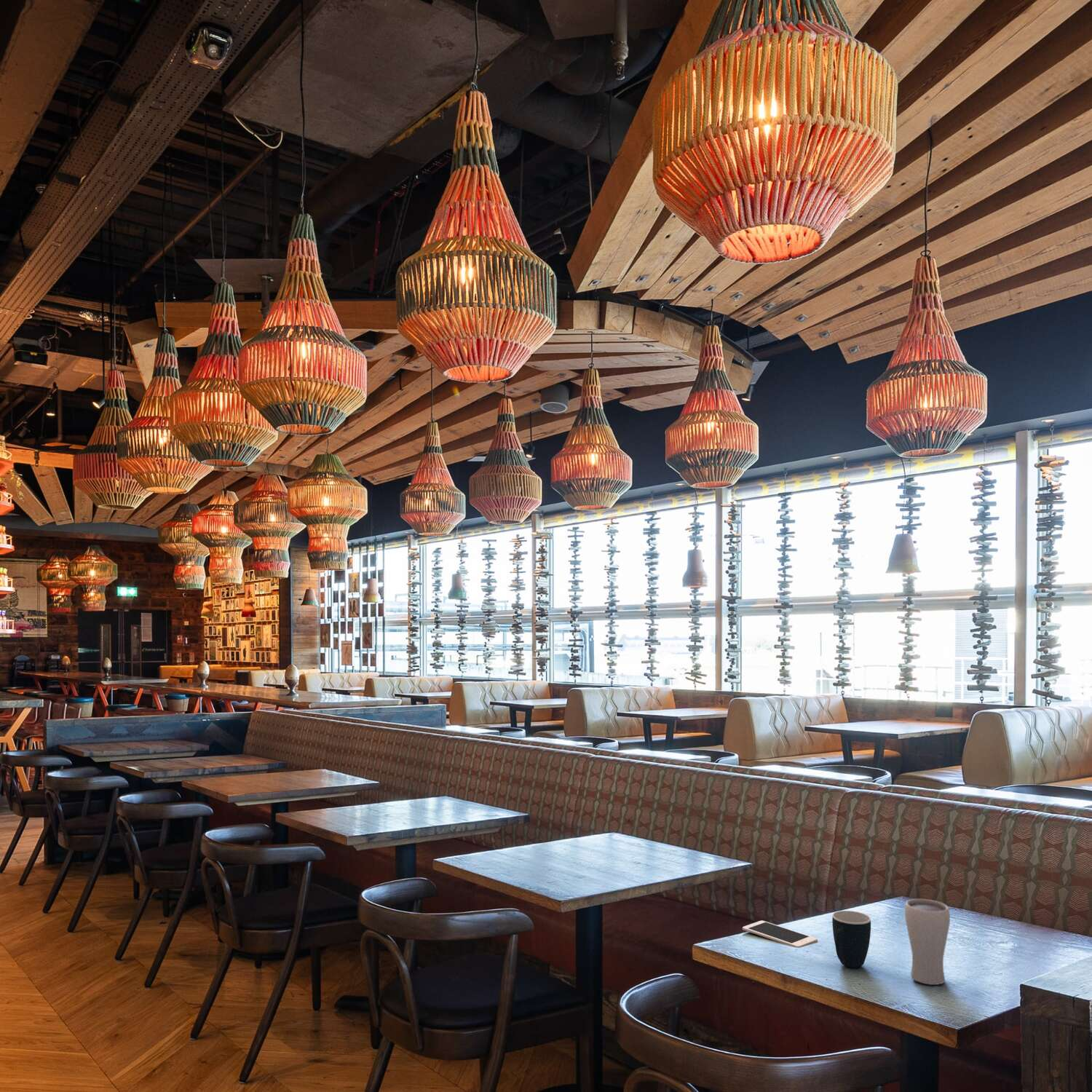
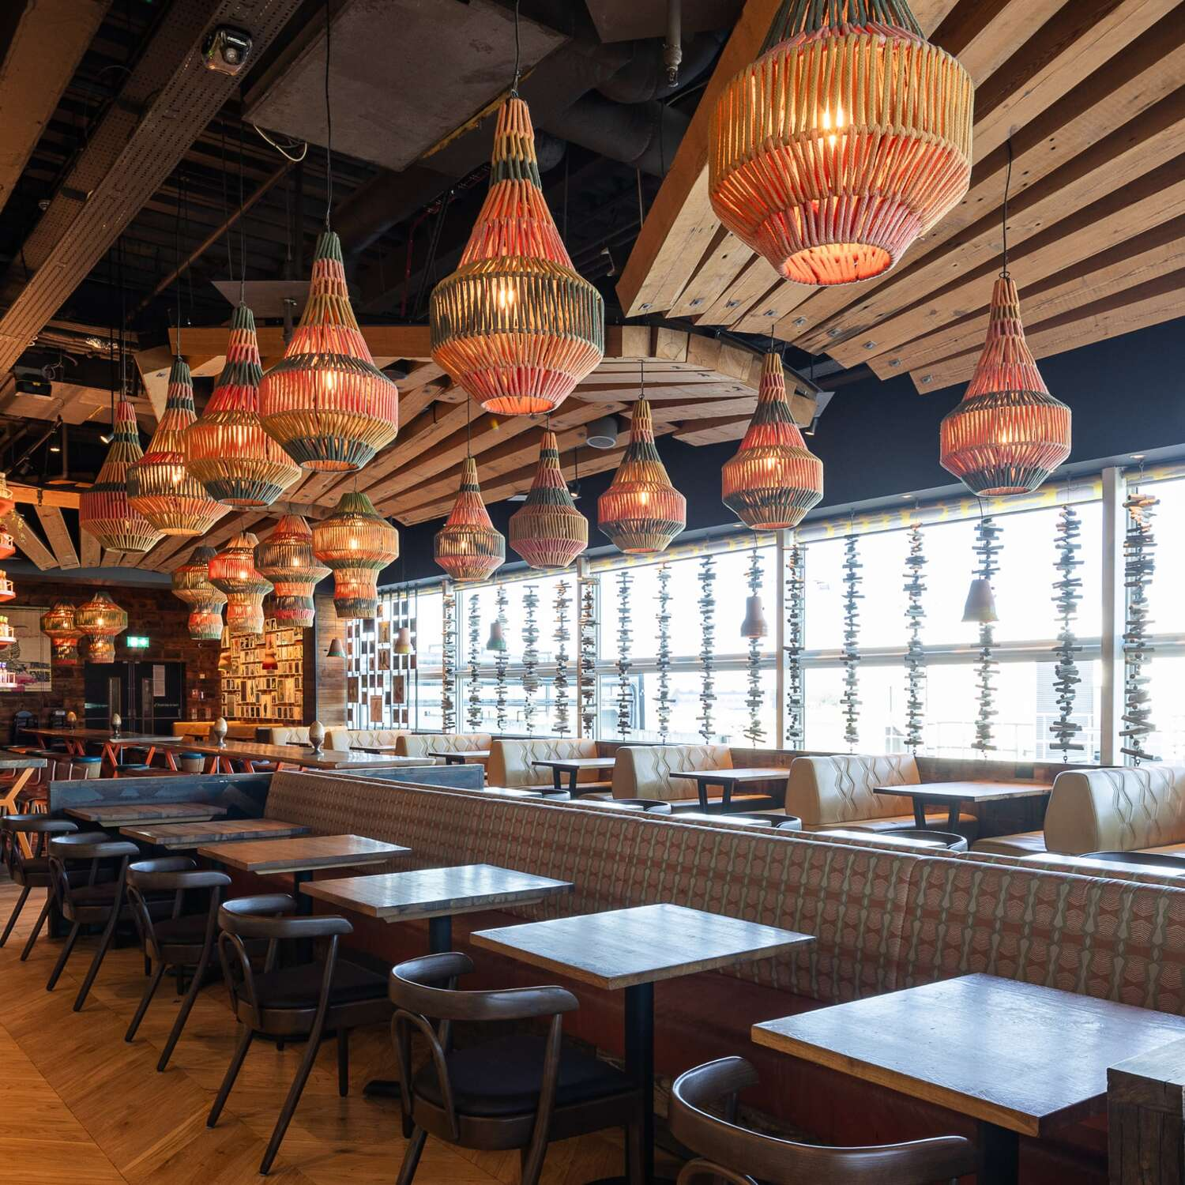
- drinking glass (927, 942)
- mug (848, 942)
- cell phone (779, 934)
